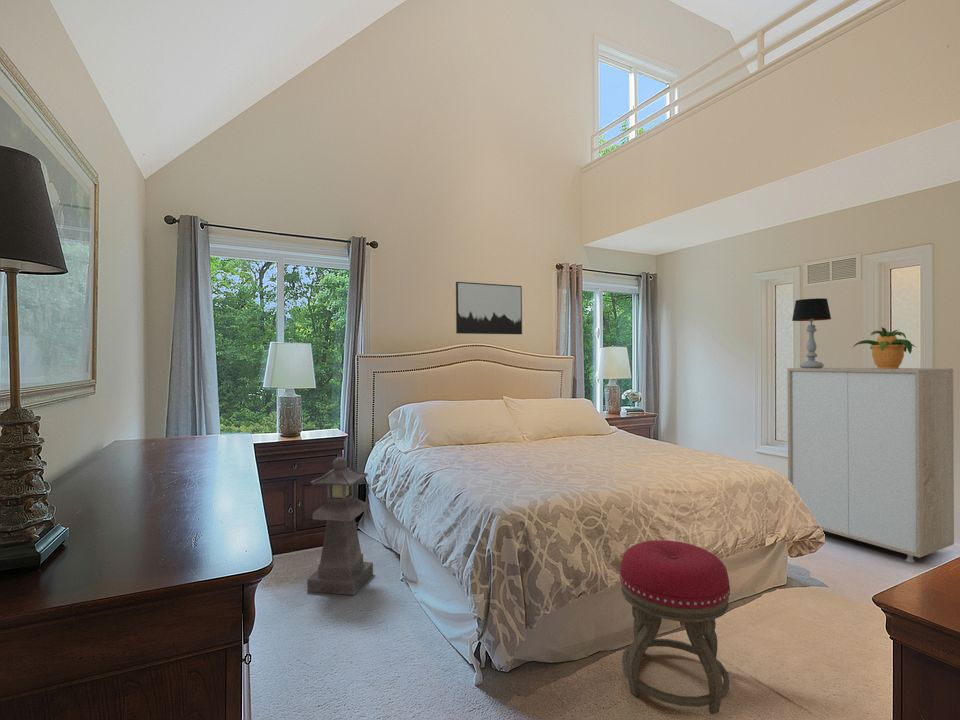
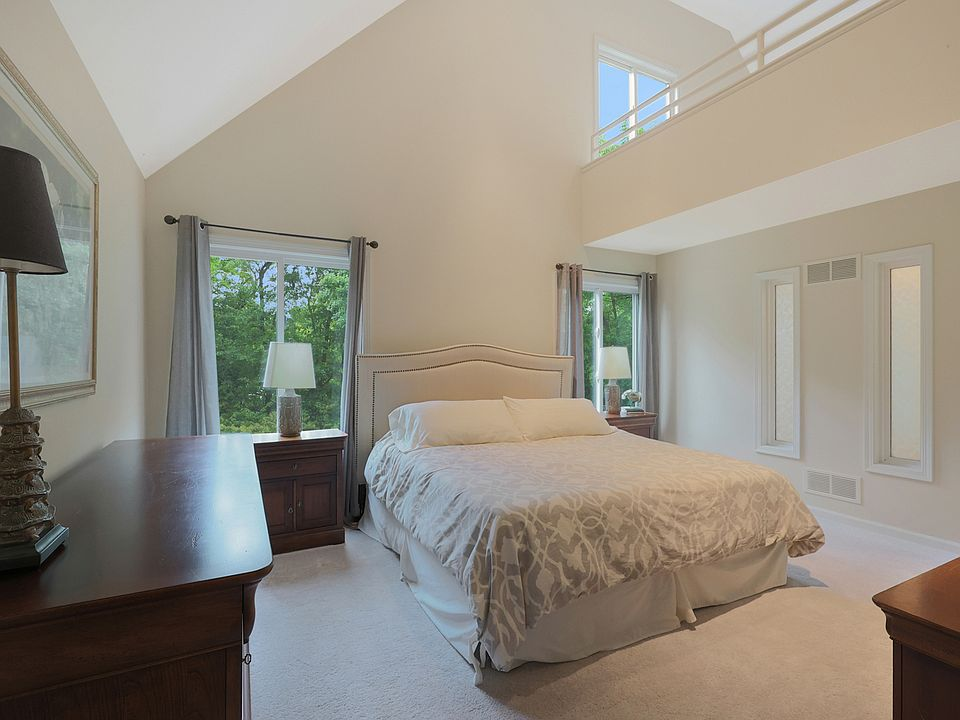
- stool (673, 616)
- potted plant (883, 347)
- table lamp (811, 333)
- lantern (340, 519)
- wall art (490, 308)
- storage cabinet (865, 454)
